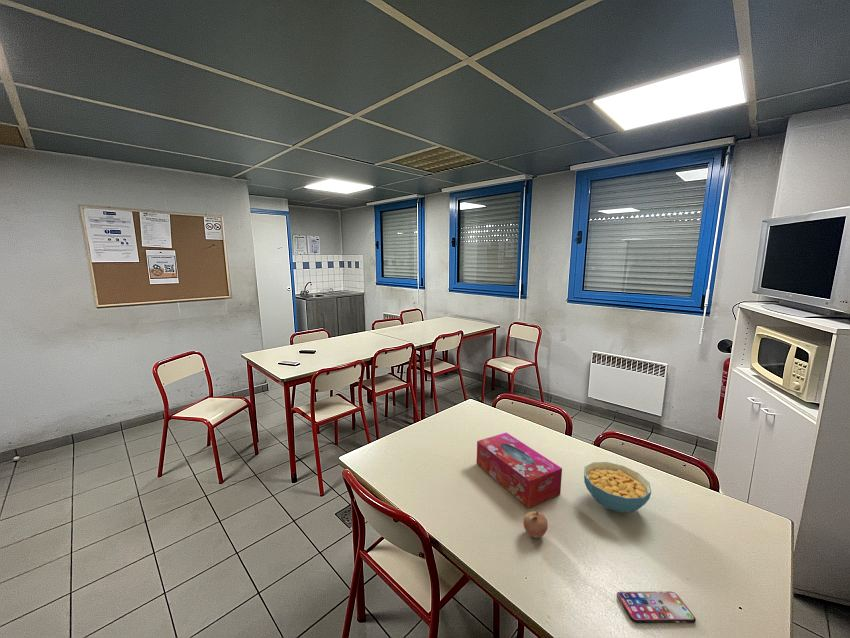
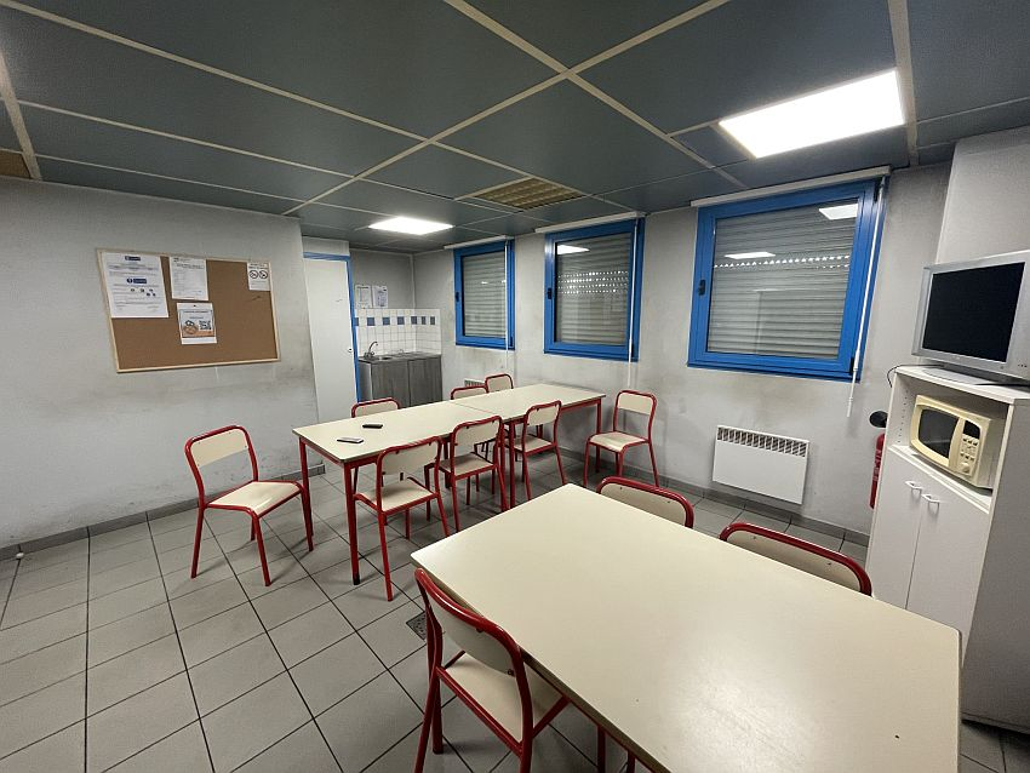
- tissue box (516, 465)
- fruit (535, 523)
- cereal bowl (614, 491)
- smartphone (654, 606)
